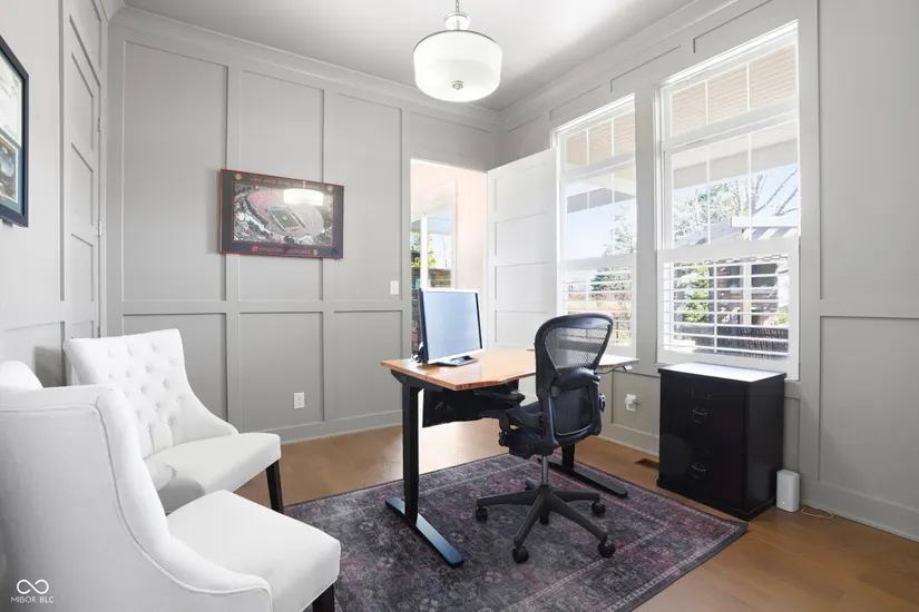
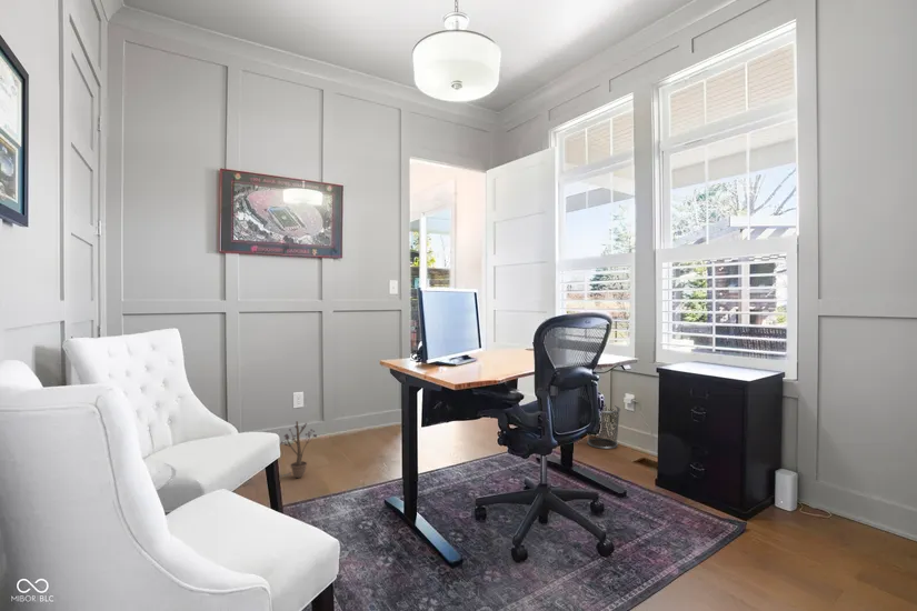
+ waste bin (601, 425)
+ decorative plant (293, 449)
